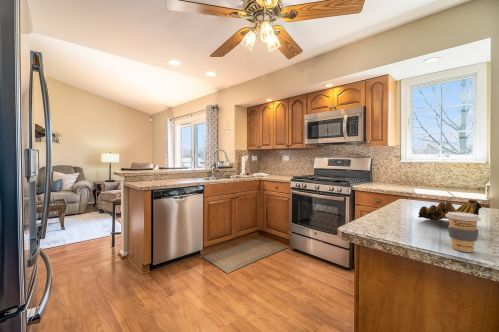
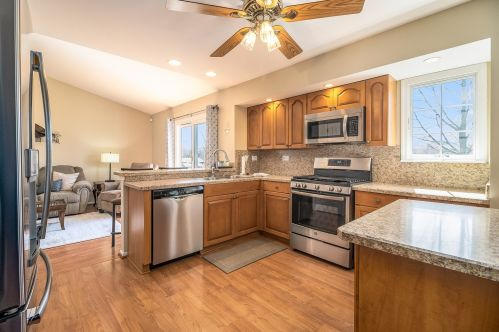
- banana bunch (444, 211)
- coffee cup (462, 231)
